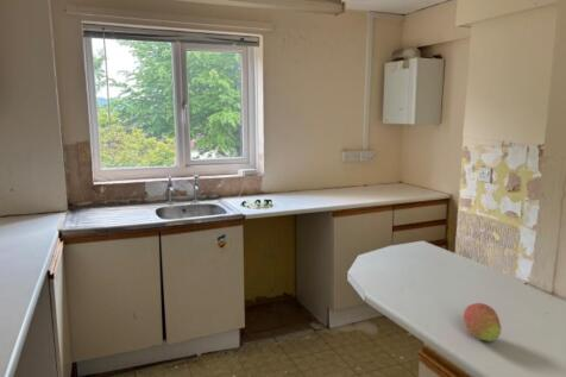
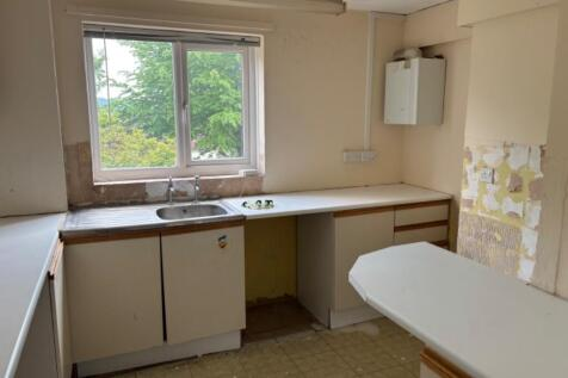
- fruit (482, 321)
